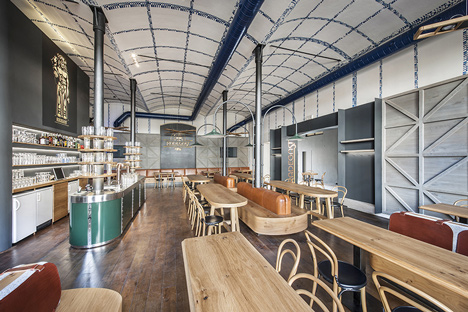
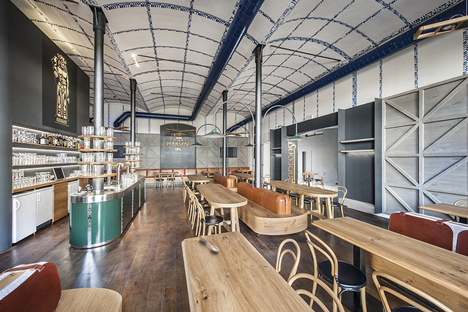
+ spoon (208, 243)
